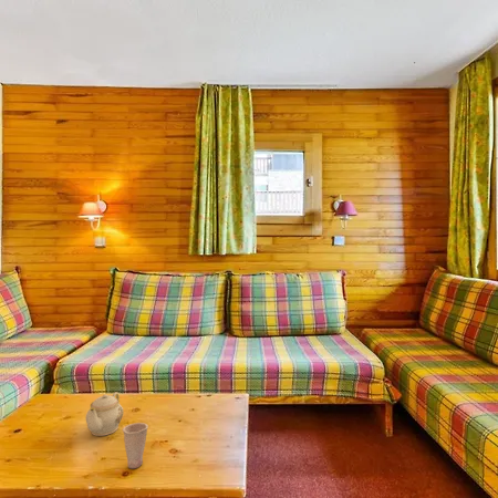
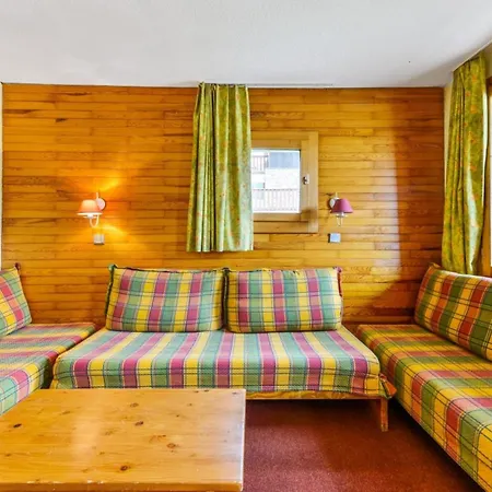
- teapot (105, 411)
- cup (135, 444)
